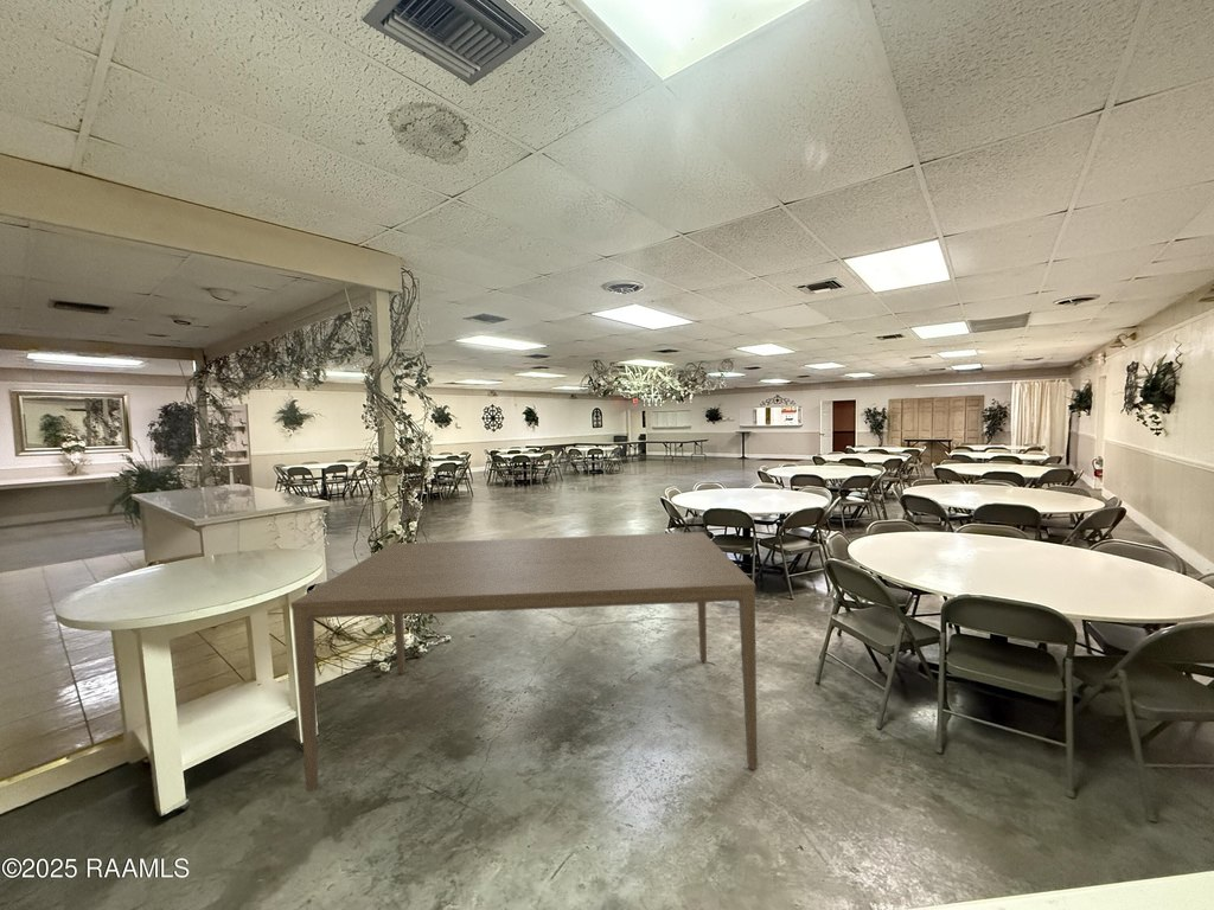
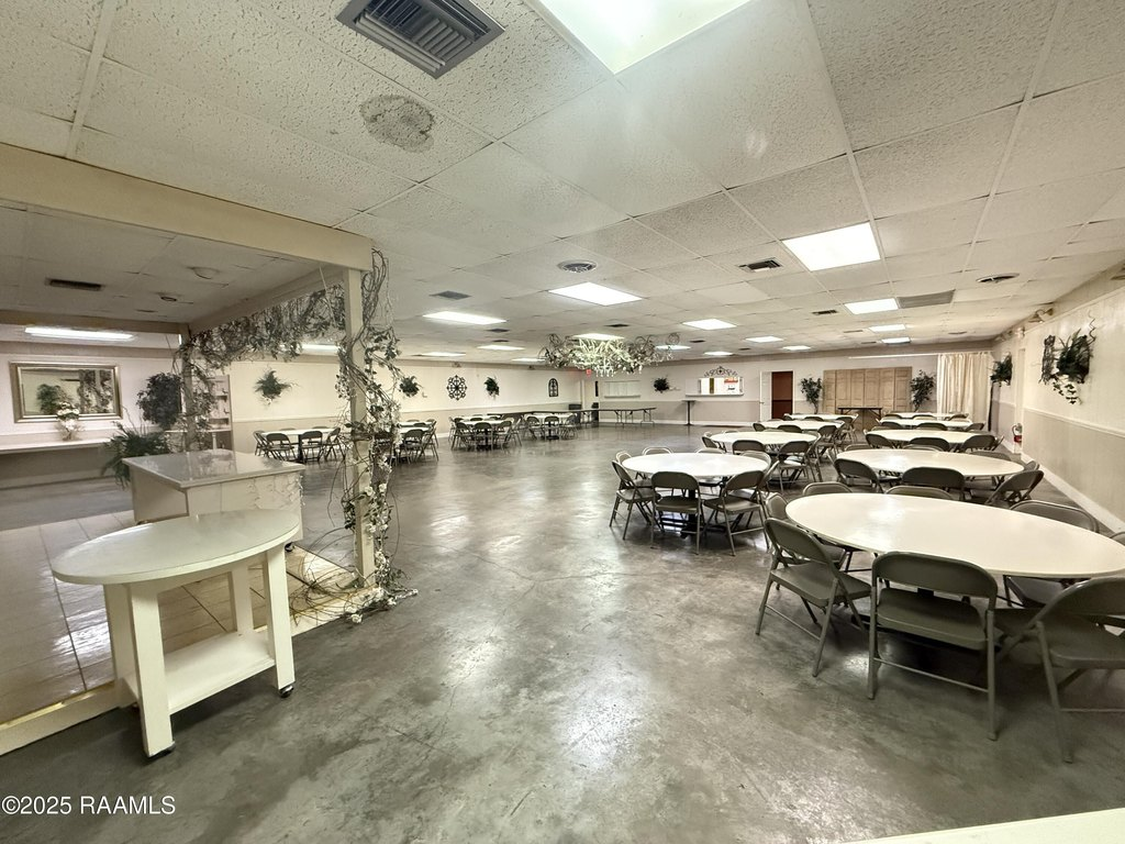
- dining table (542, 608)
